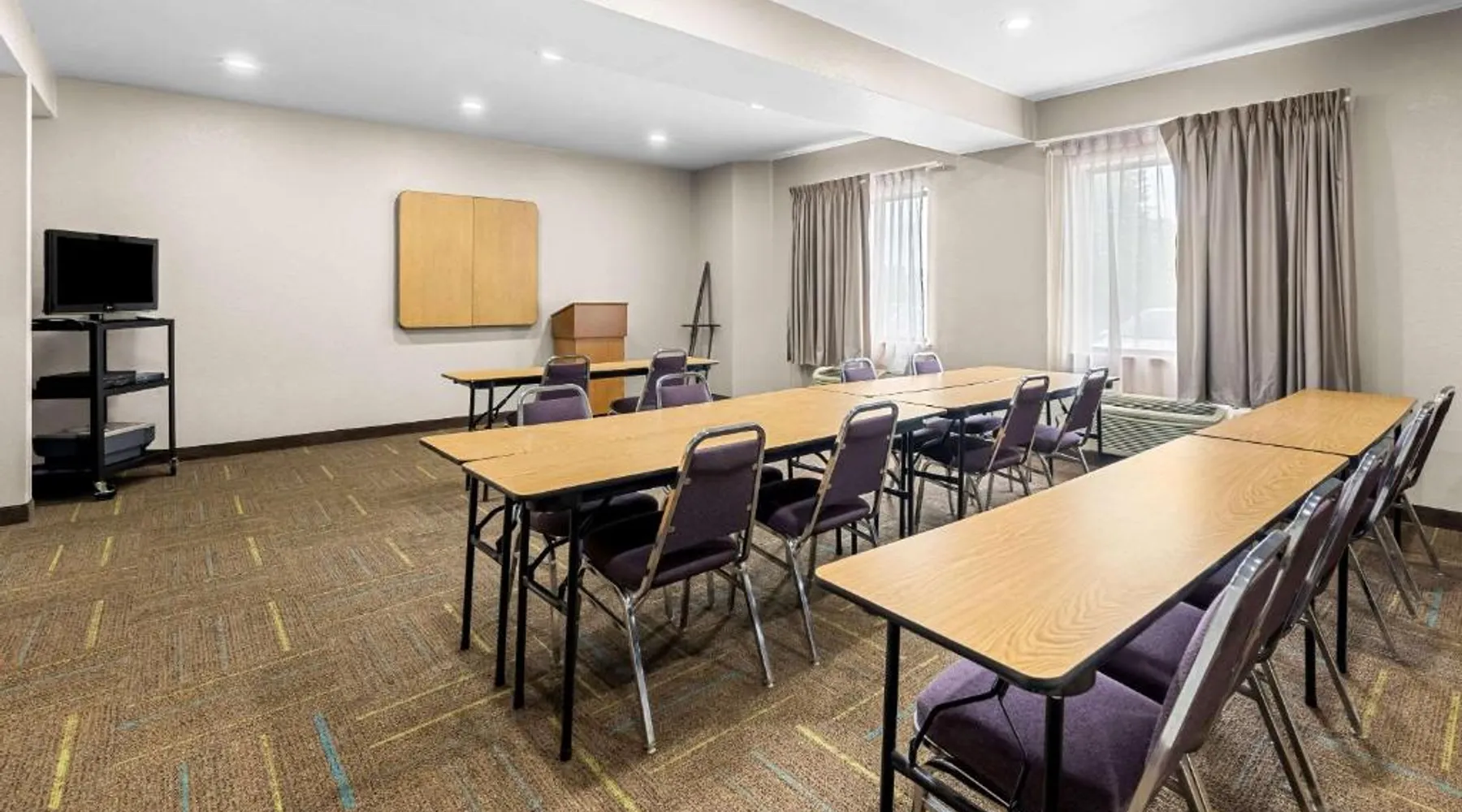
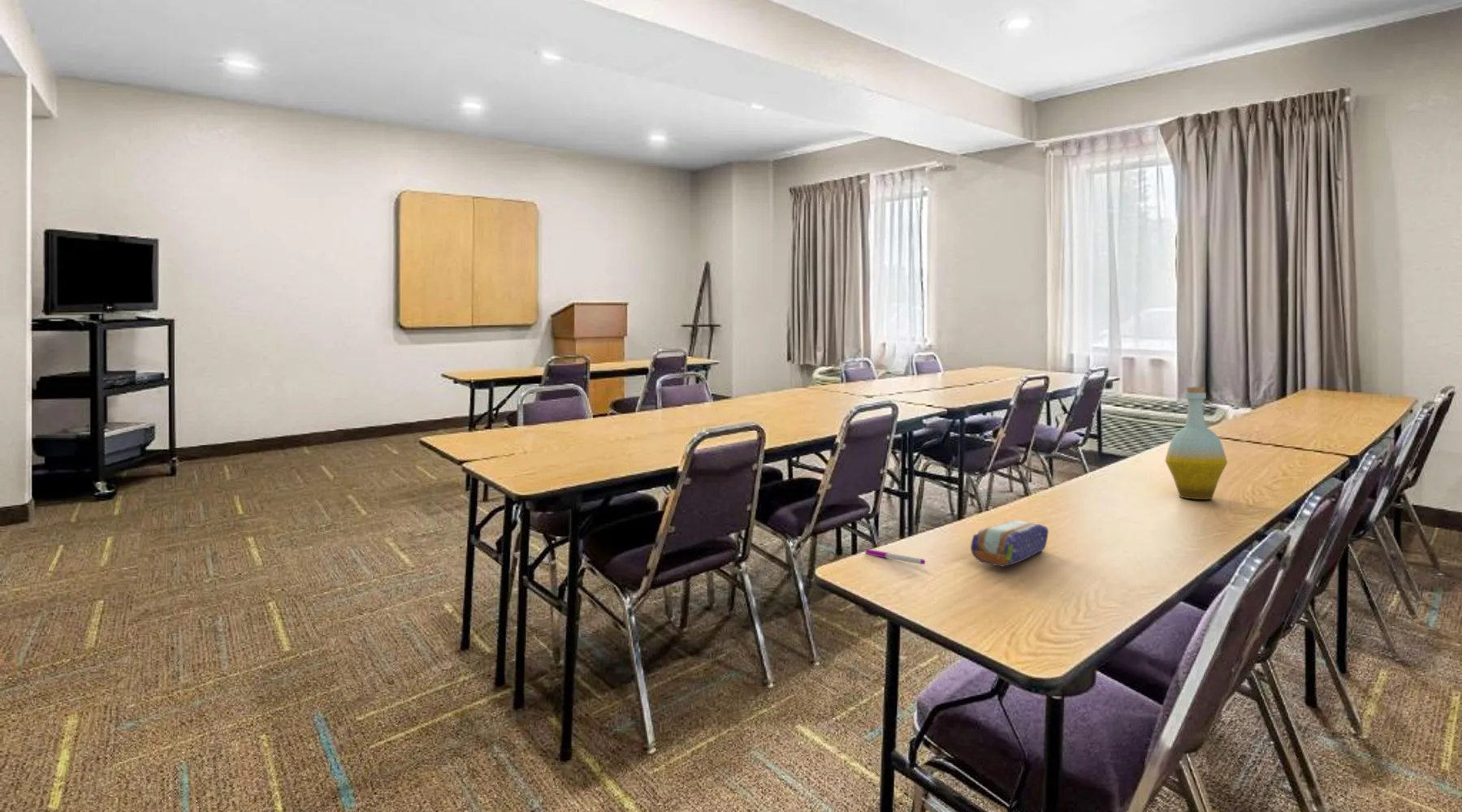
+ pencil case (1010, 541)
+ bottle (1196, 442)
+ pen (894, 556)
